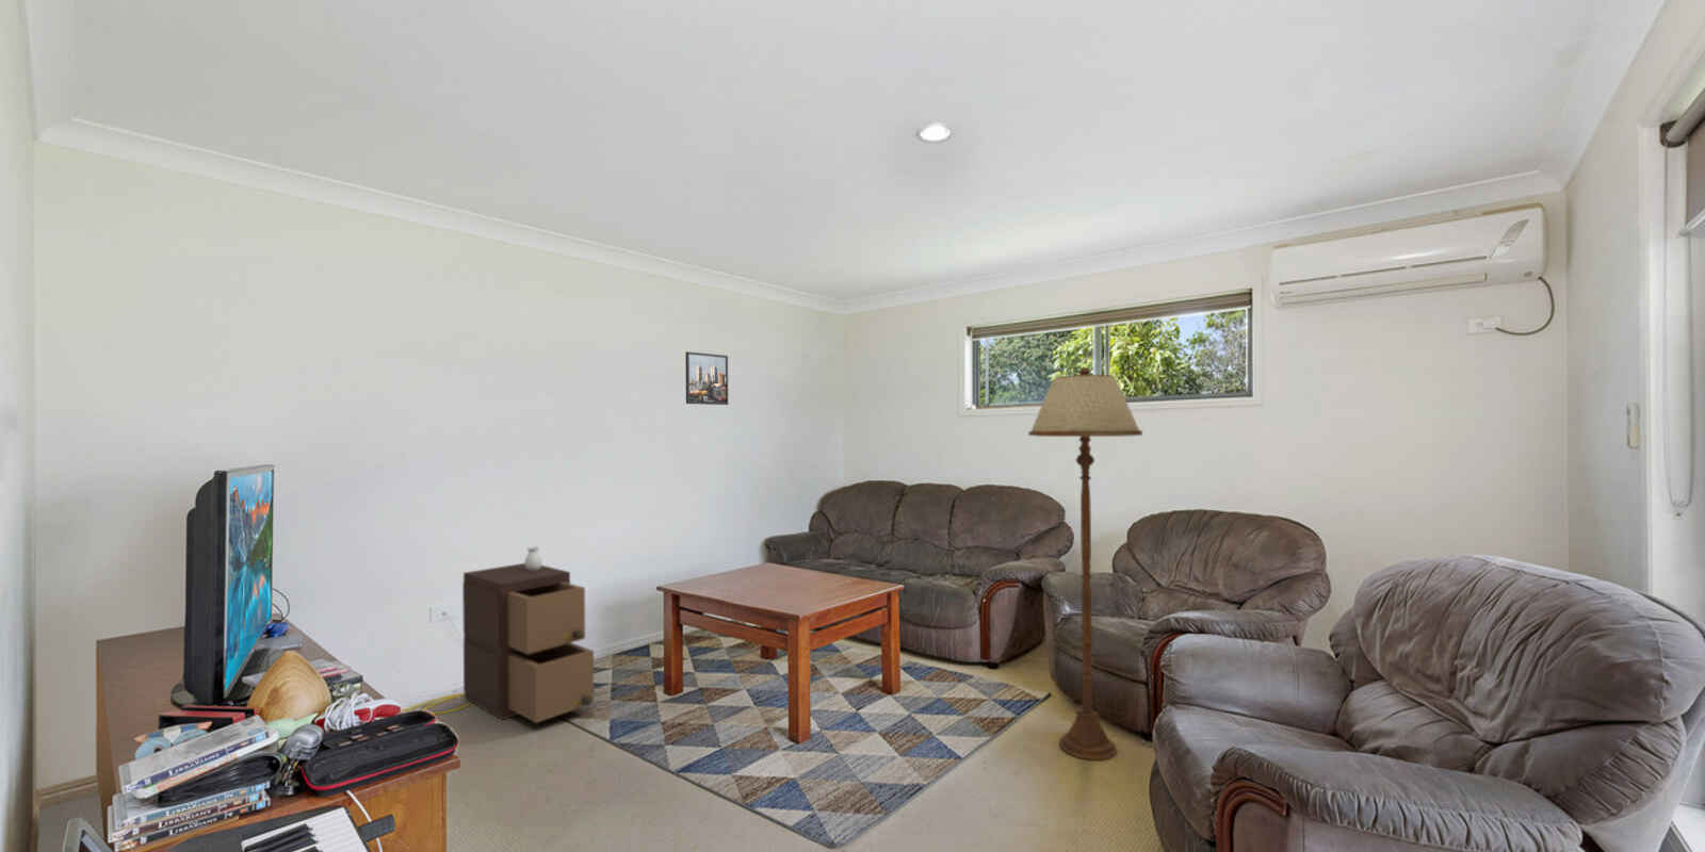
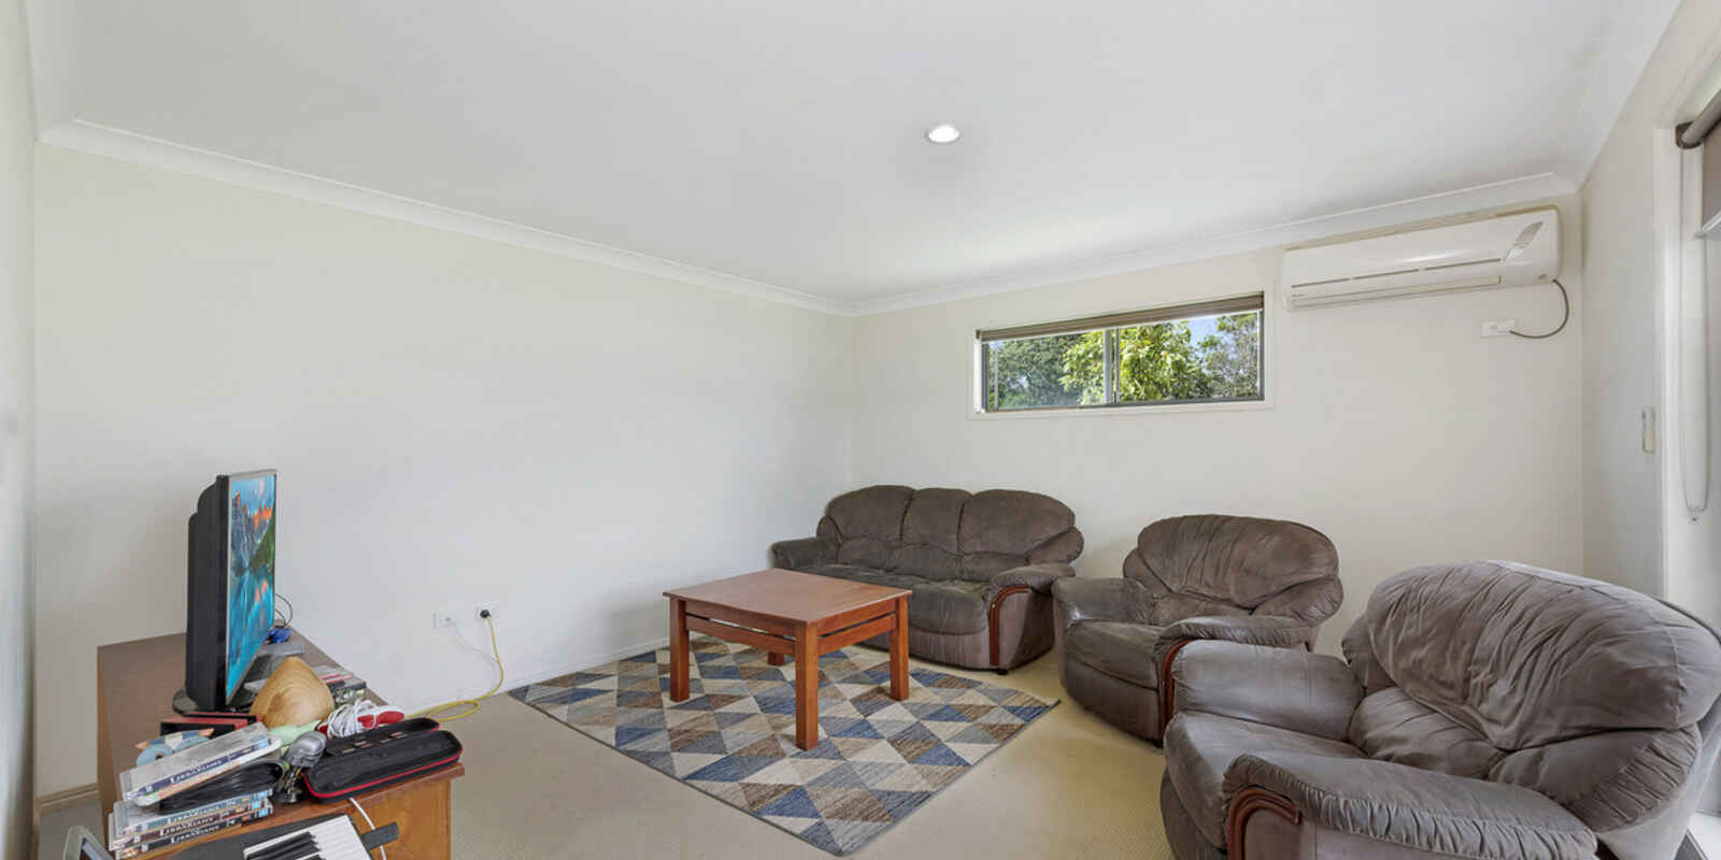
- floor lamp (1085, 557)
- storage cabinet (532, 628)
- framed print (707, 378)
